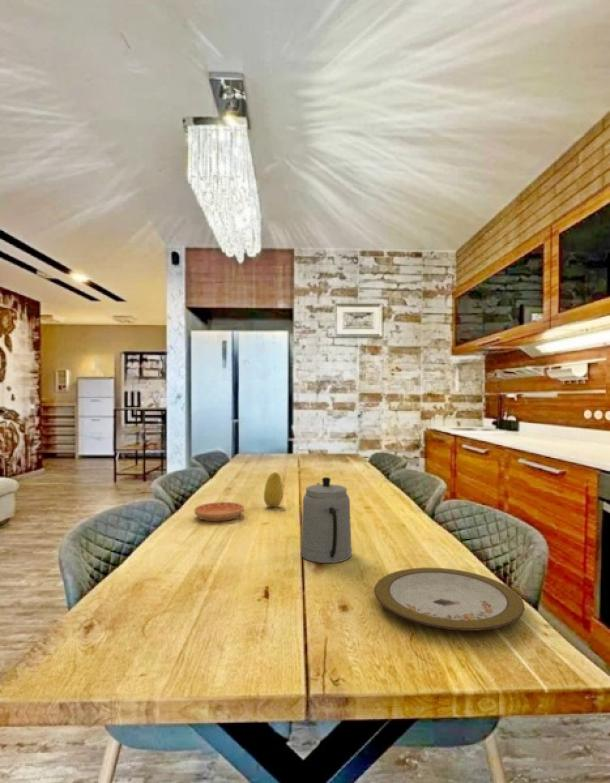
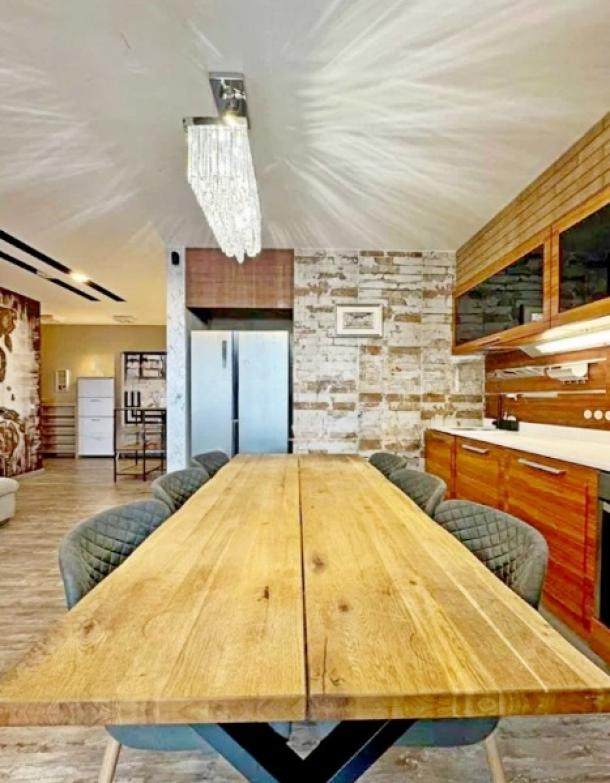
- fruit (273, 489)
- saucer (219, 511)
- plate (446, 599)
- teapot (325, 514)
